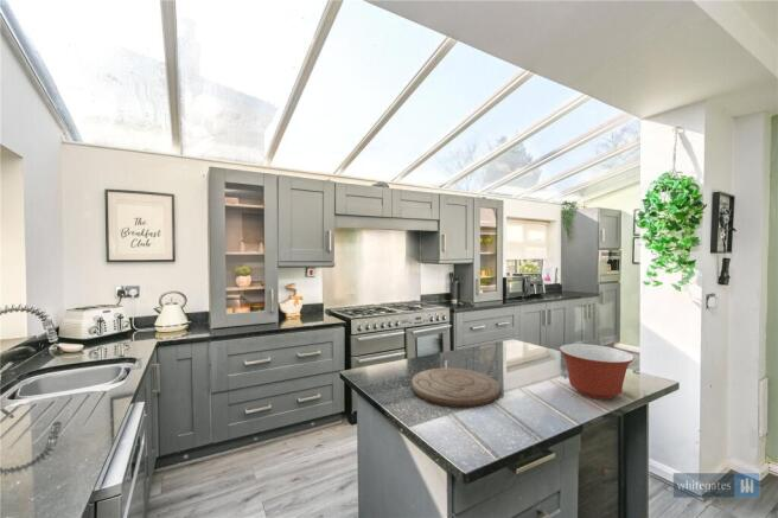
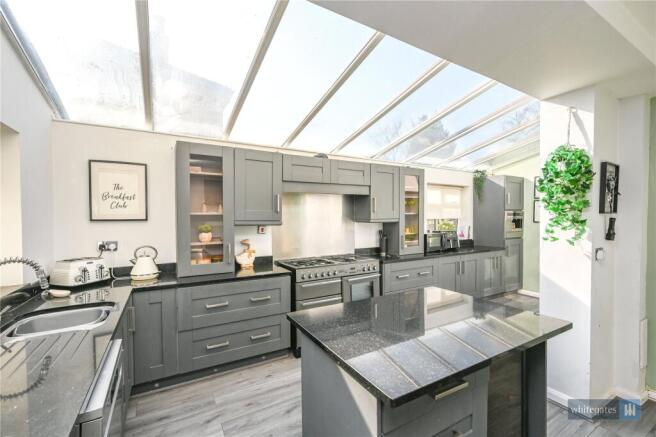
- cutting board (454, 385)
- mixing bowl (594, 372)
